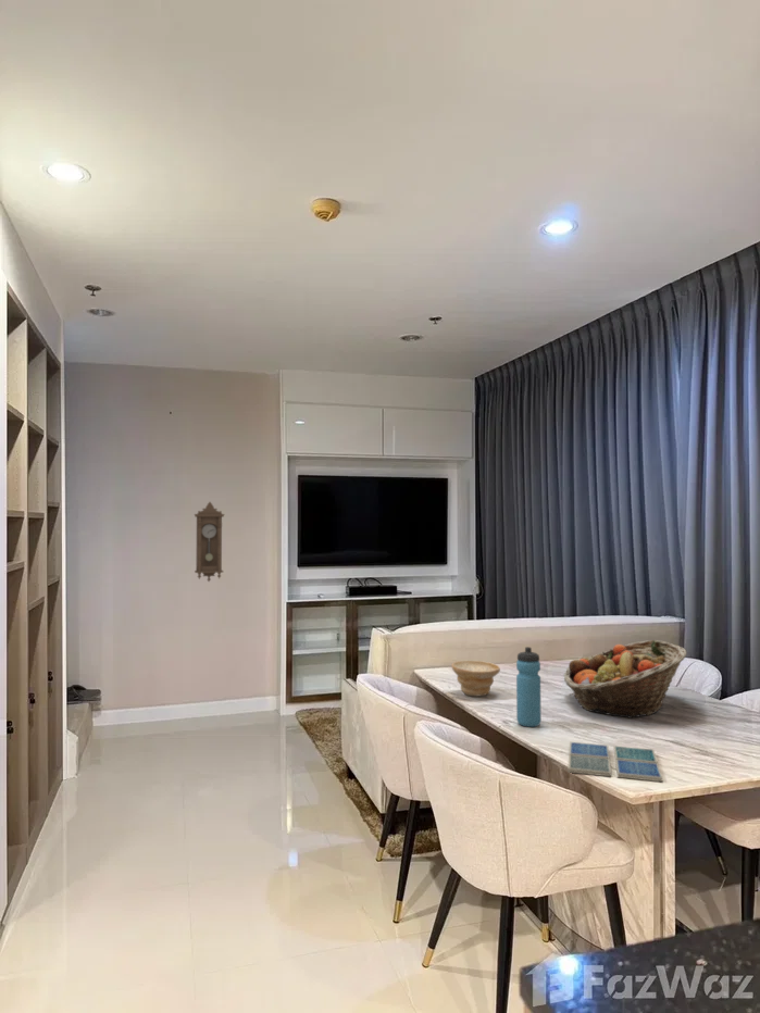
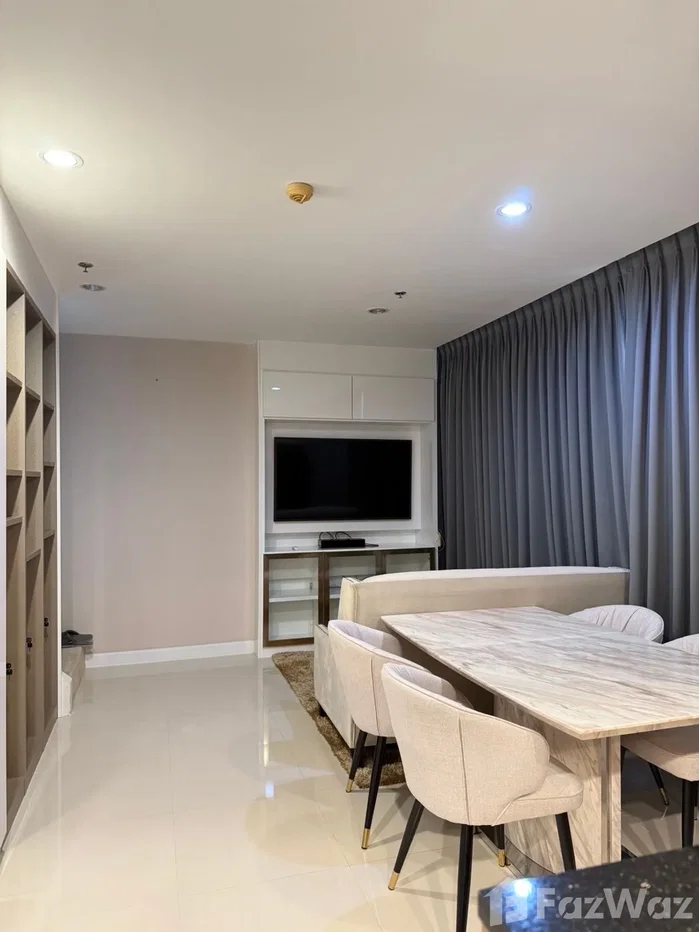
- water bottle (528, 685)
- bowl (475, 679)
- fruit basket (623, 674)
- drink coaster (609, 760)
- pendulum clock (209, 541)
